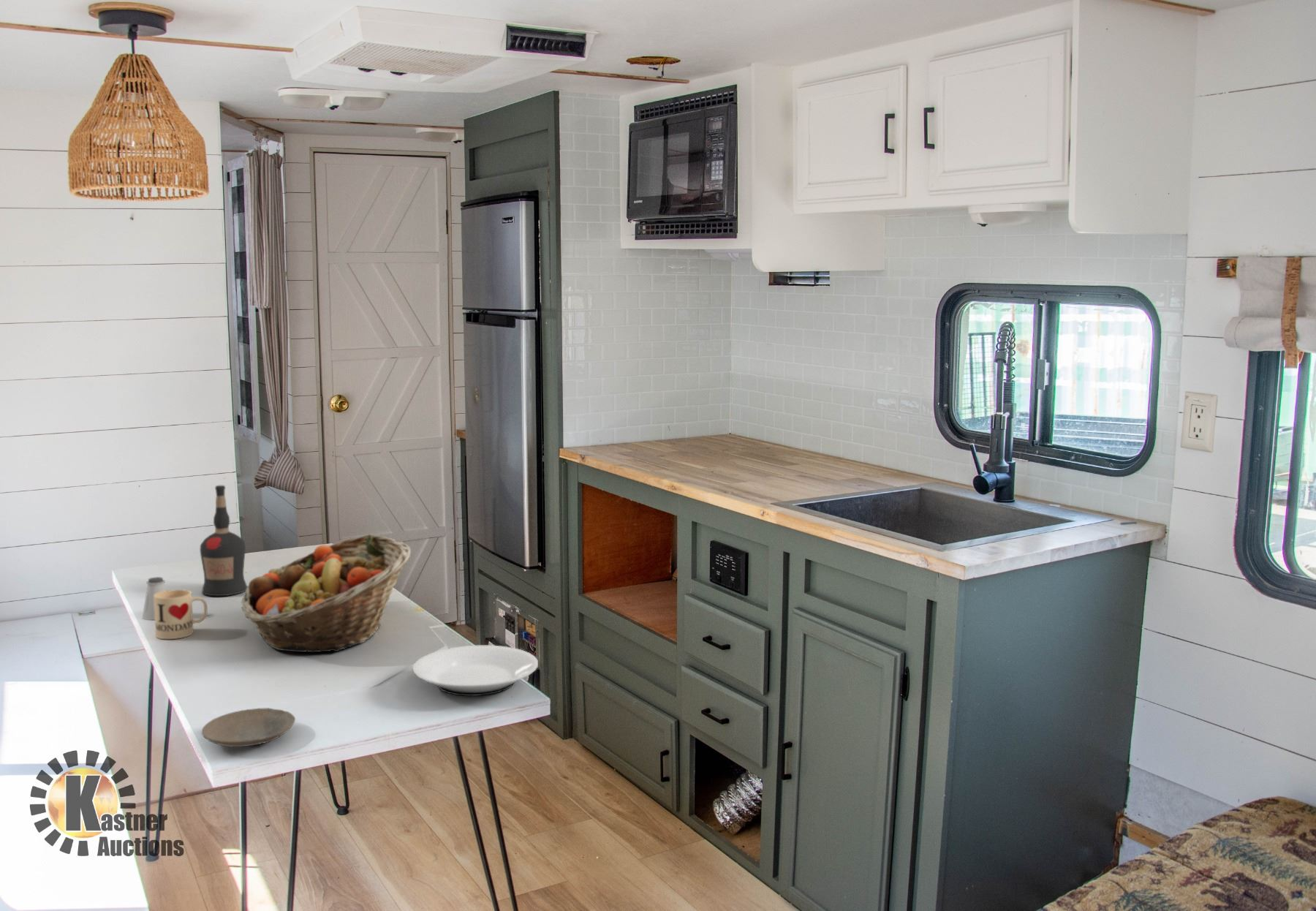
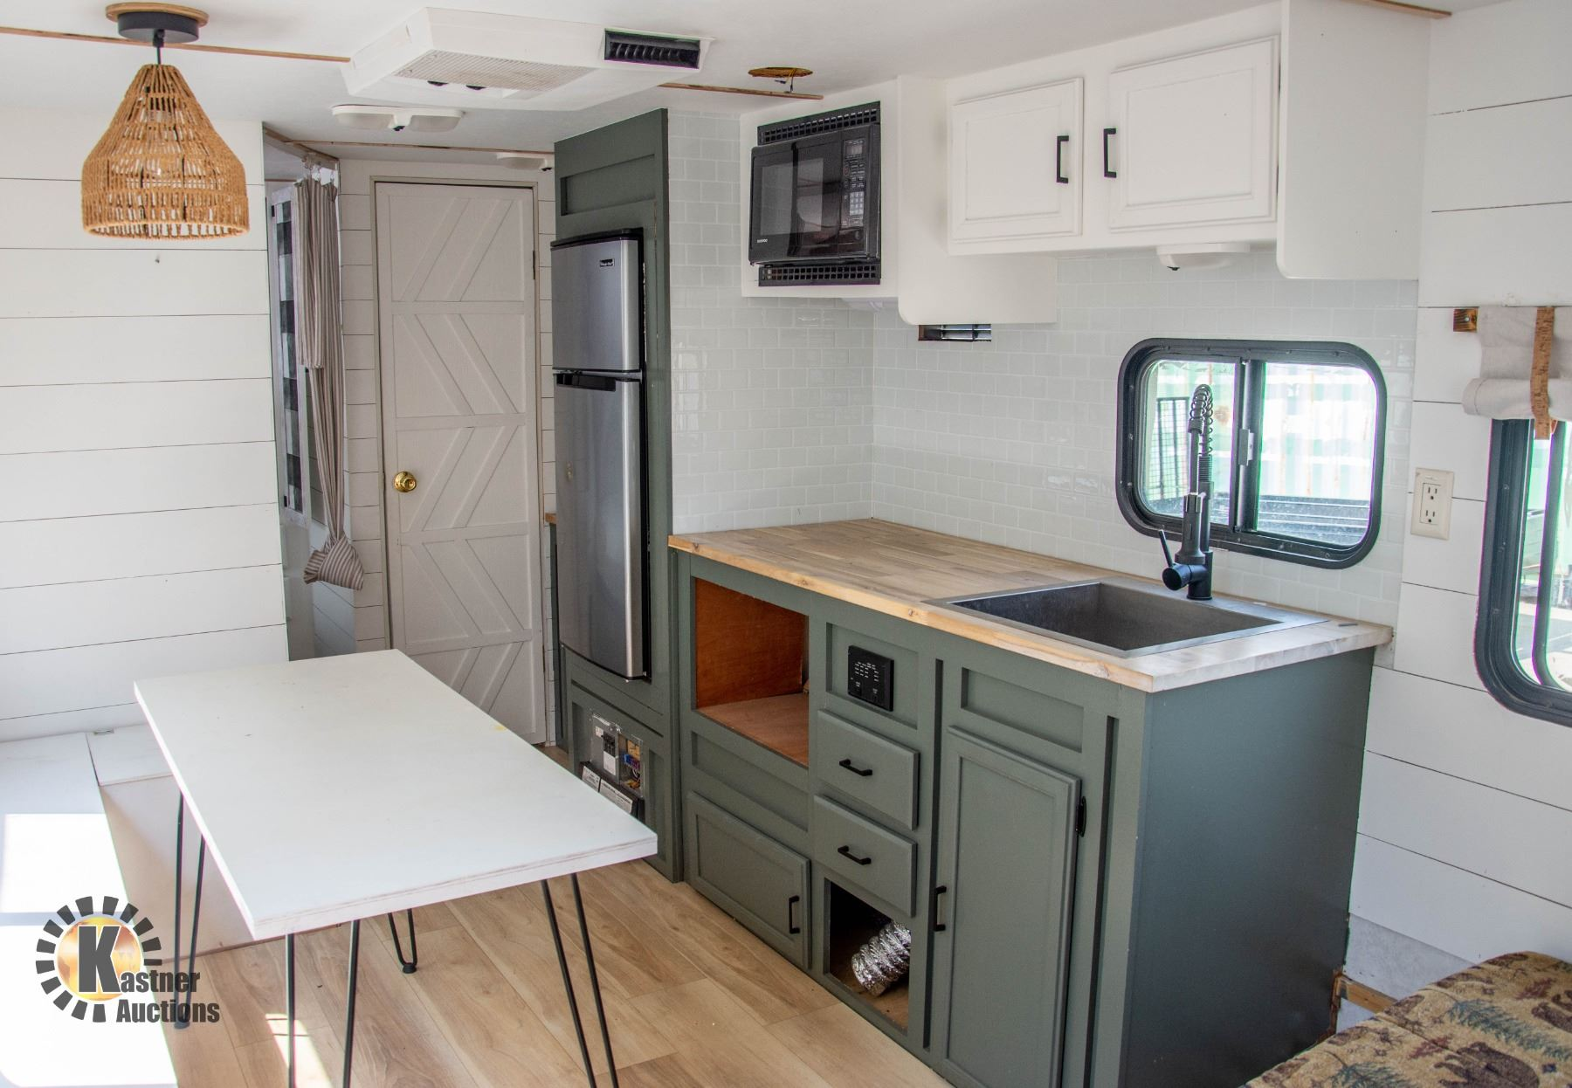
- saltshaker (153, 597)
- plate (249, 730)
- fruit basket (327, 590)
- mug (181, 613)
- plate (476, 673)
- liquor bottle (222, 538)
